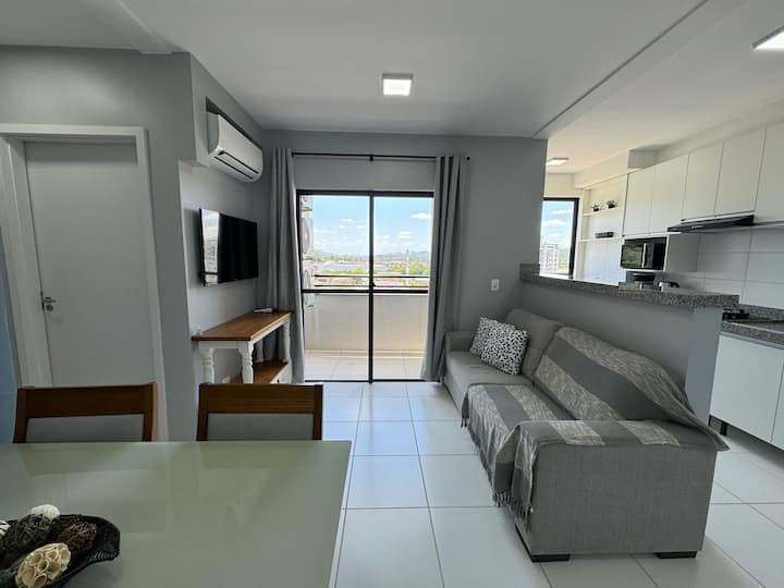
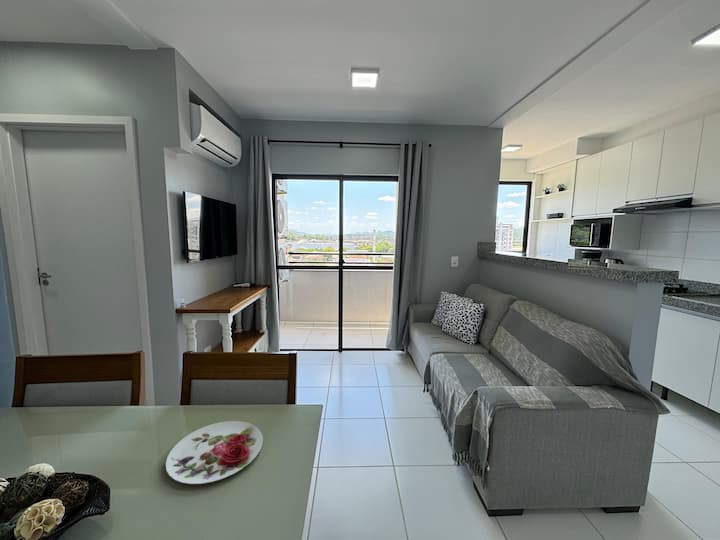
+ plate (217, 447)
